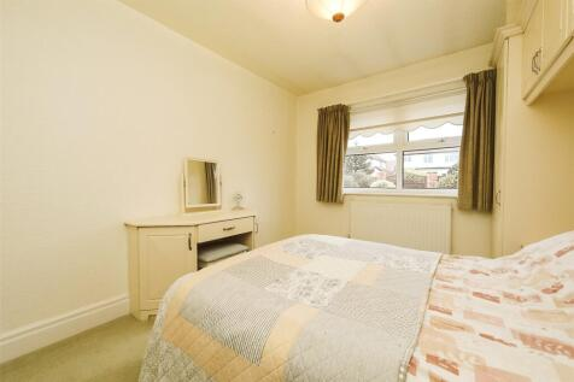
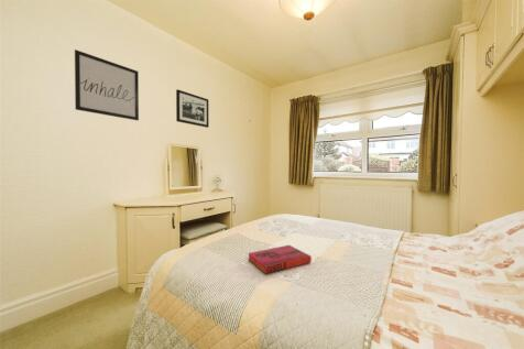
+ picture frame (193, 109)
+ wall art (109, 88)
+ hardback book (279, 258)
